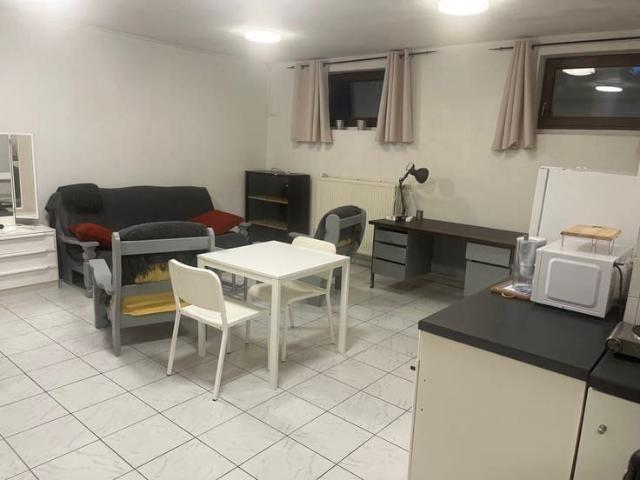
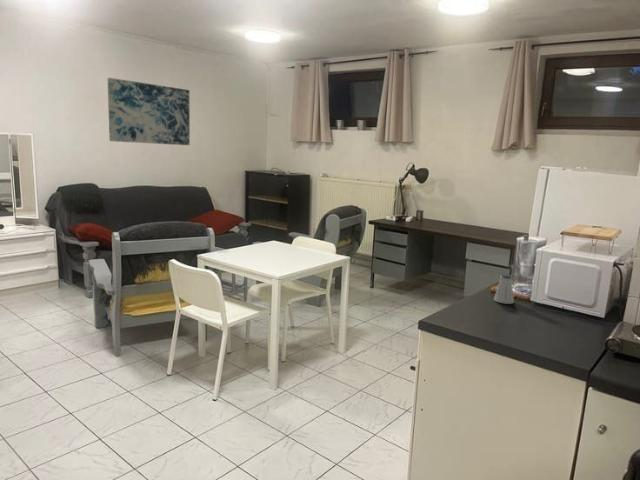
+ wall art (151, 114)
+ saltshaker (505, 288)
